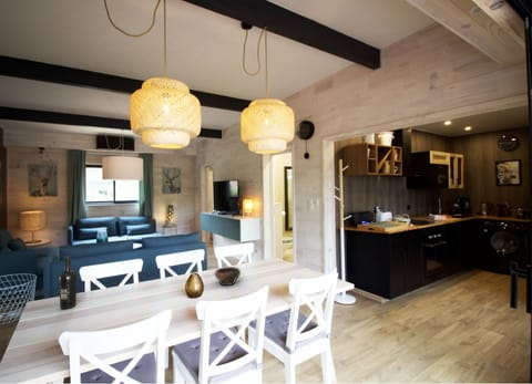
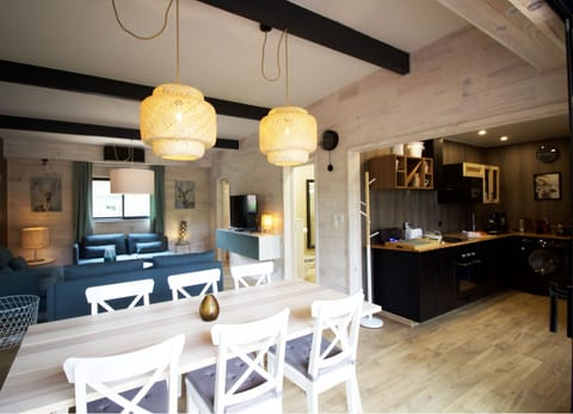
- wine bottle (68, 281)
- bowl (227, 276)
